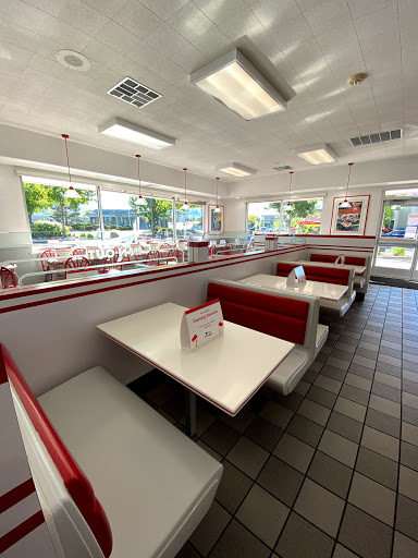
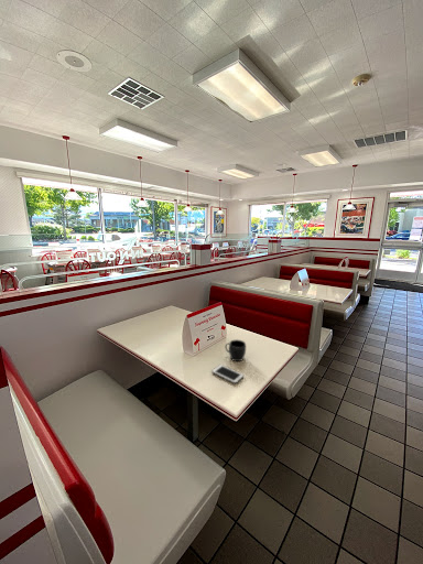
+ mug (235, 349)
+ cell phone (227, 373)
